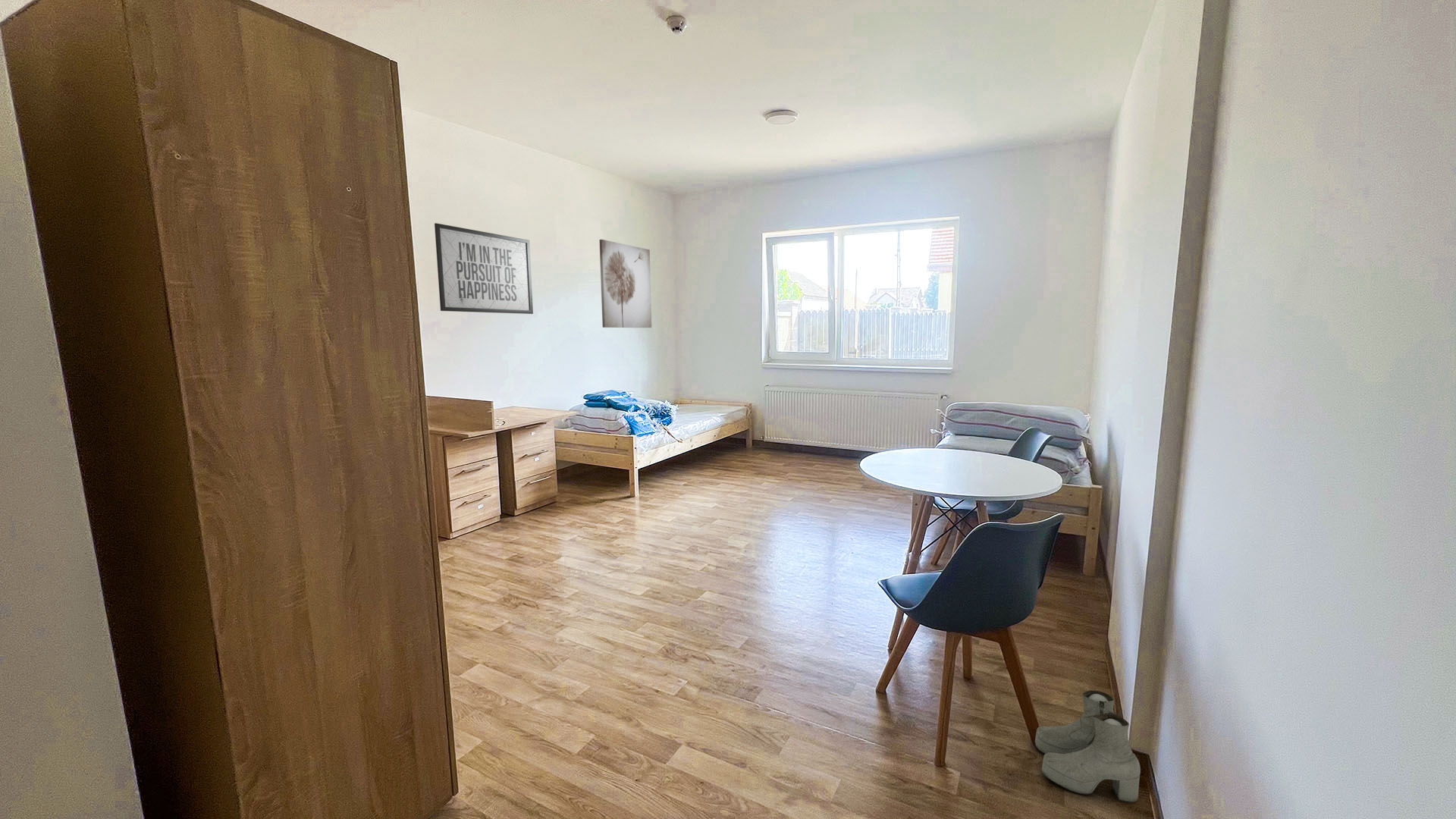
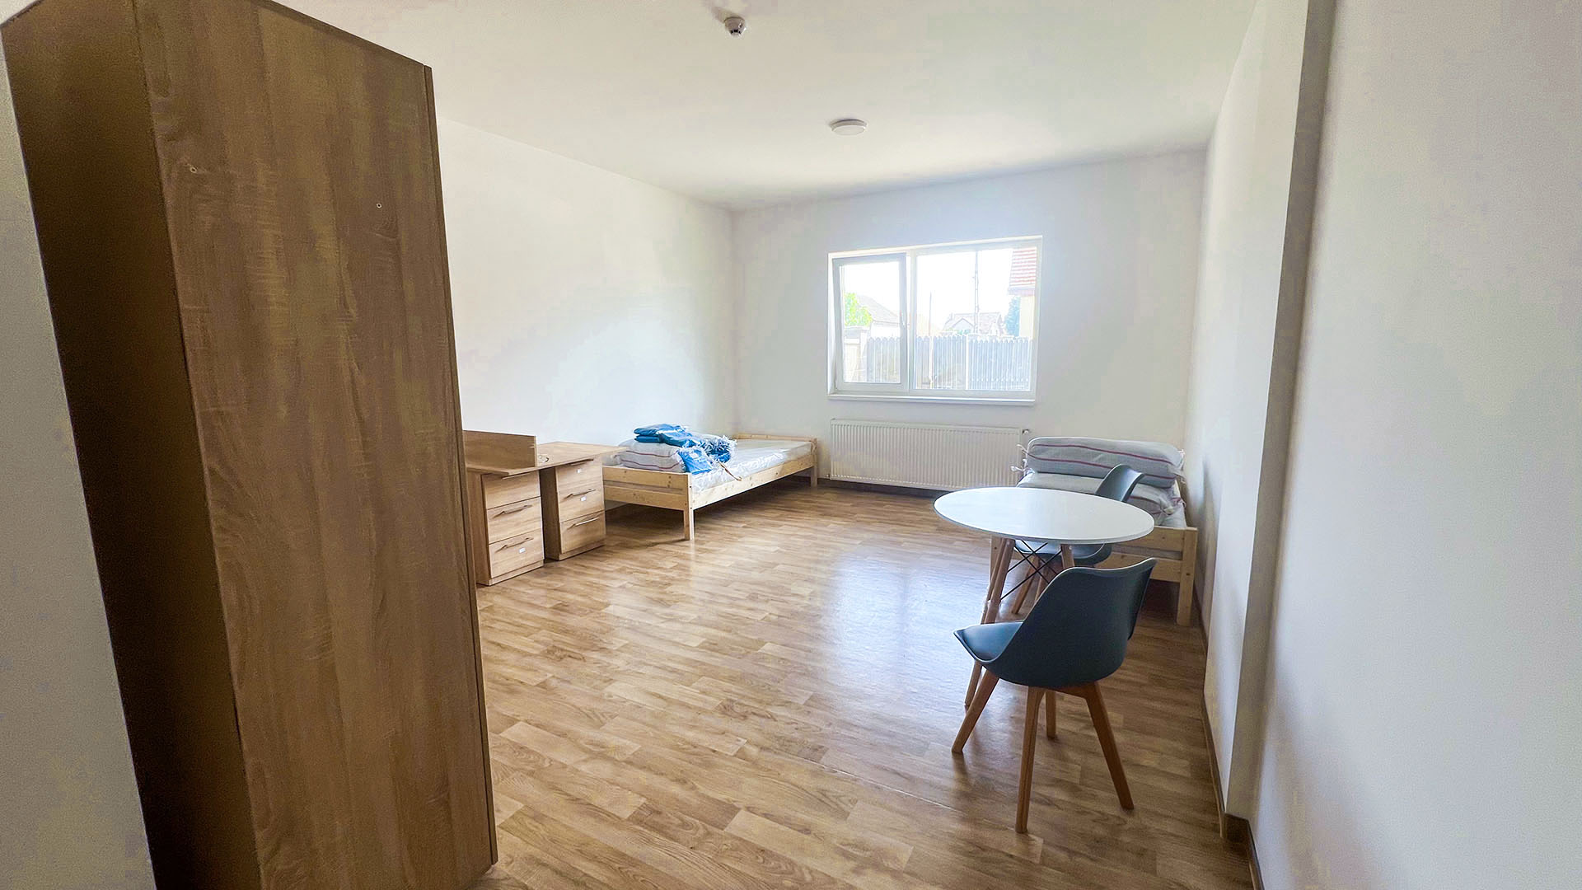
- wall art (627, 286)
- boots (1085, 737)
- mirror (488, 272)
